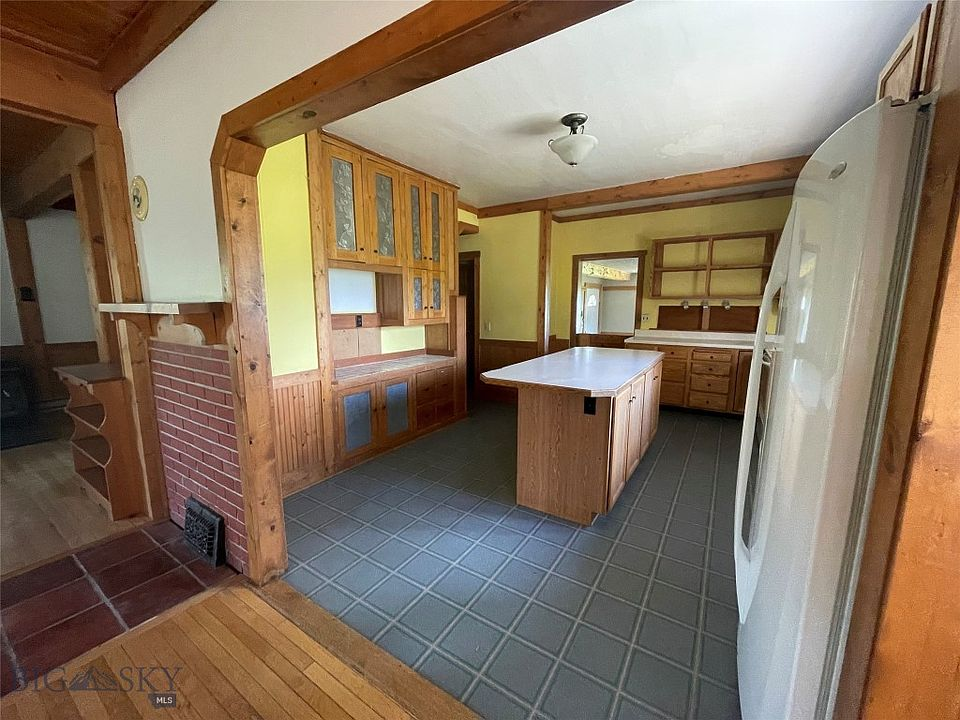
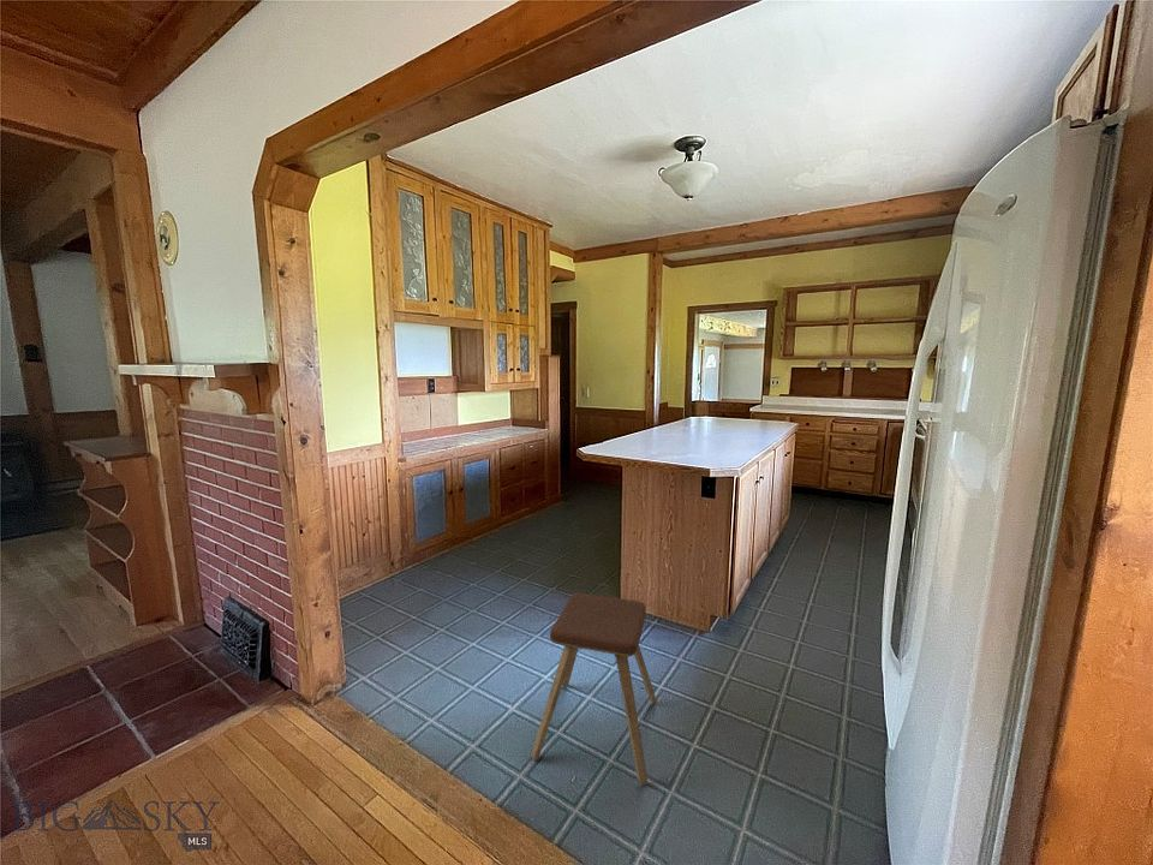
+ music stool (617, 668)
